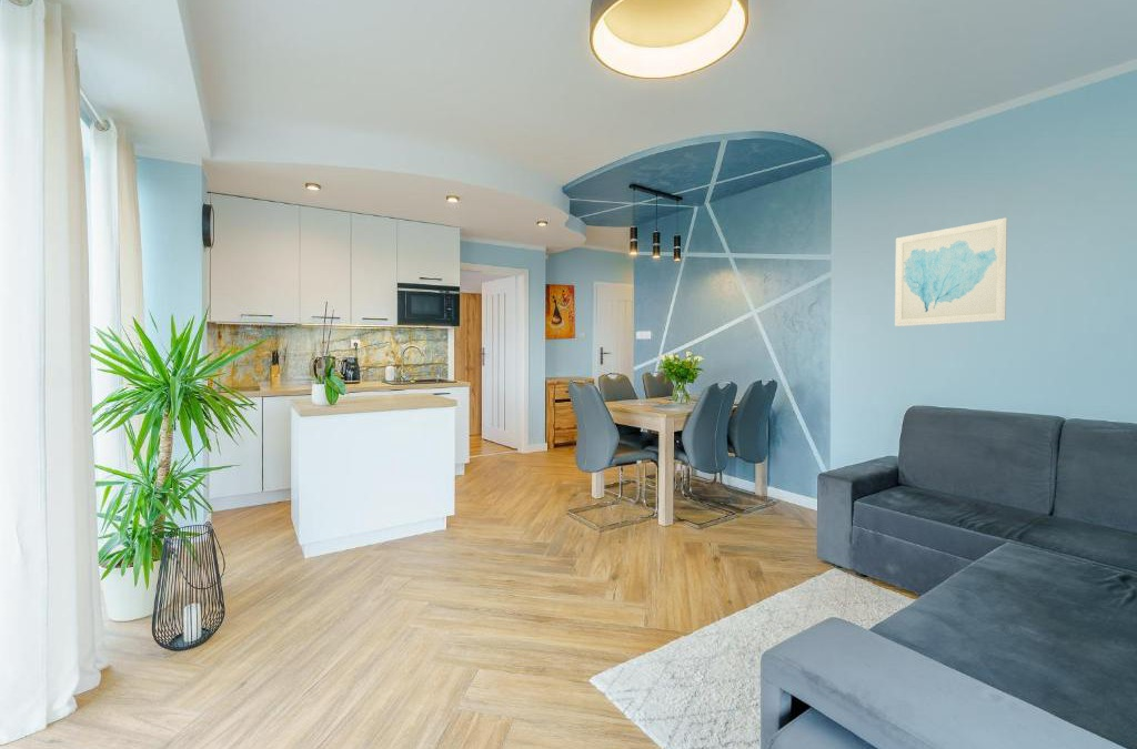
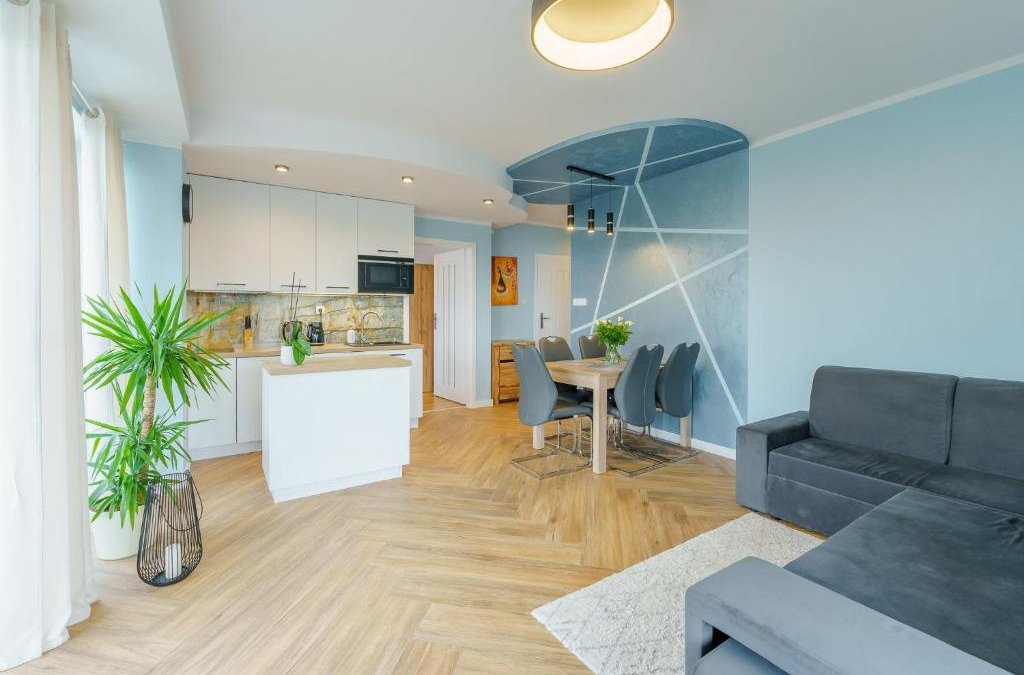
- wall art (946, 276)
